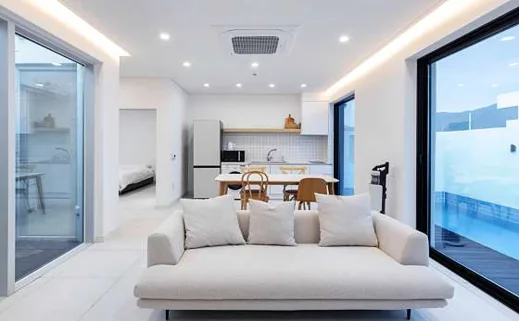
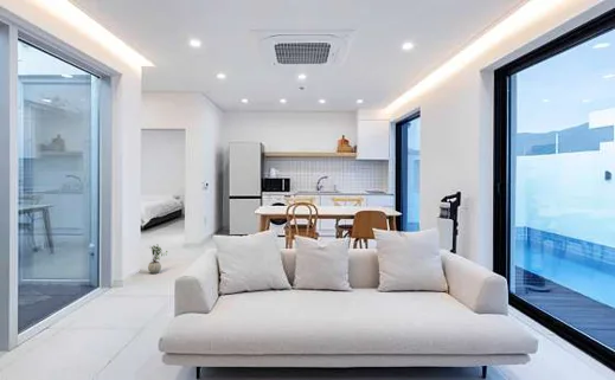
+ potted plant (156, 258)
